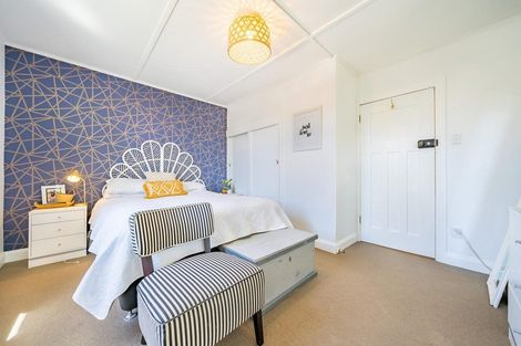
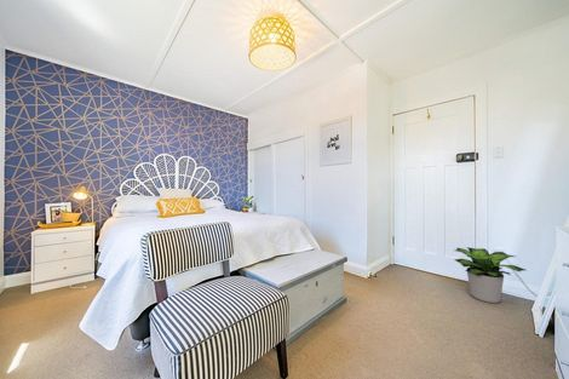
+ potted plant (488, 275)
